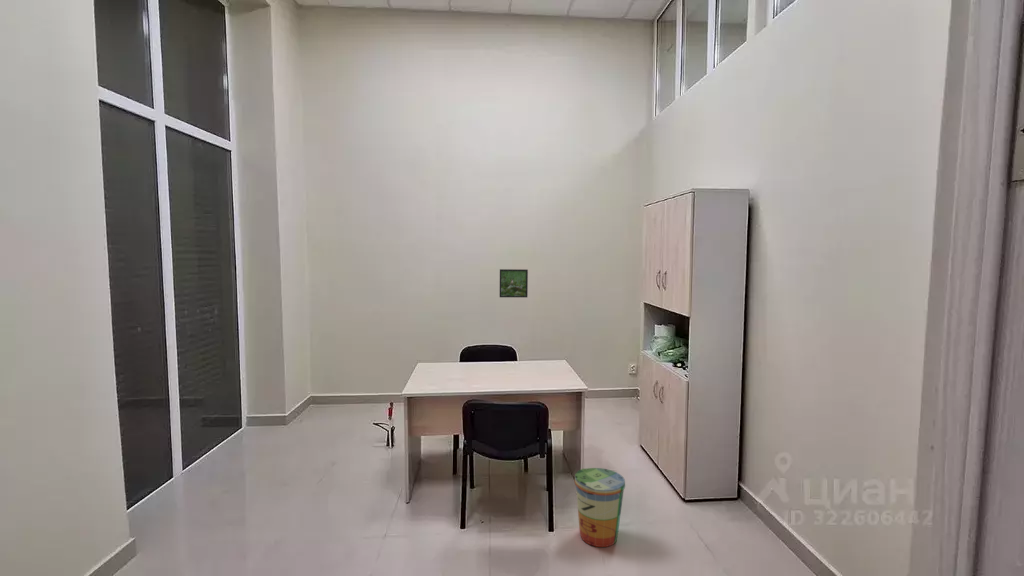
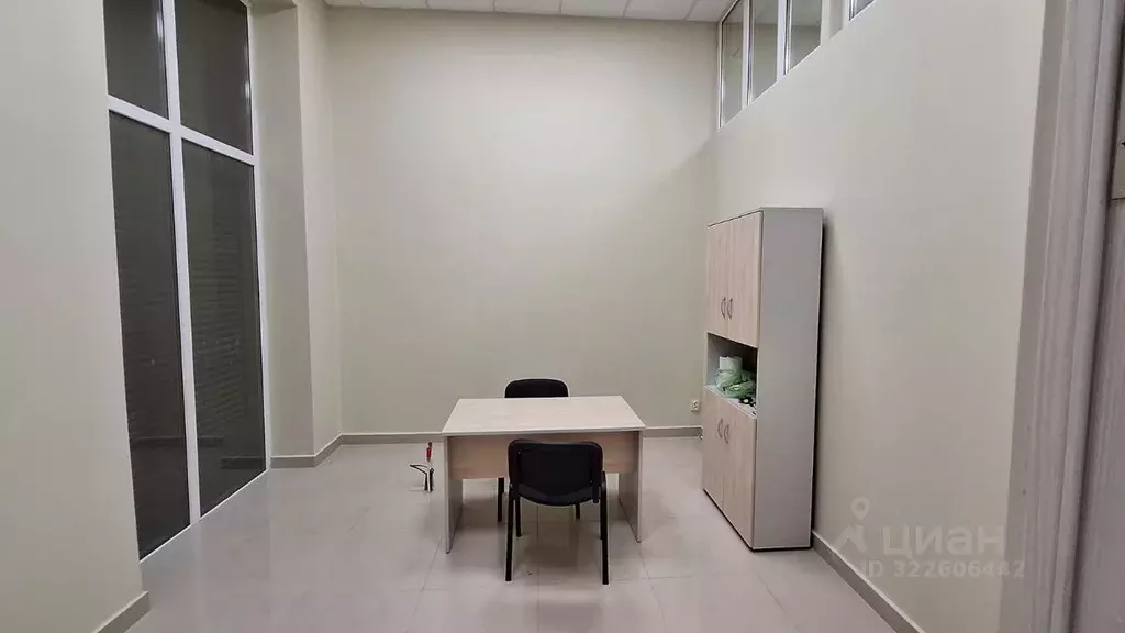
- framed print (513, 283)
- trash can (599, 506)
